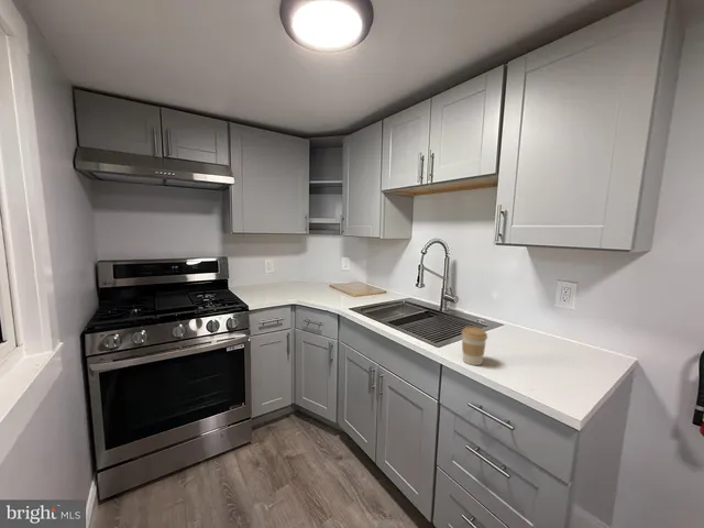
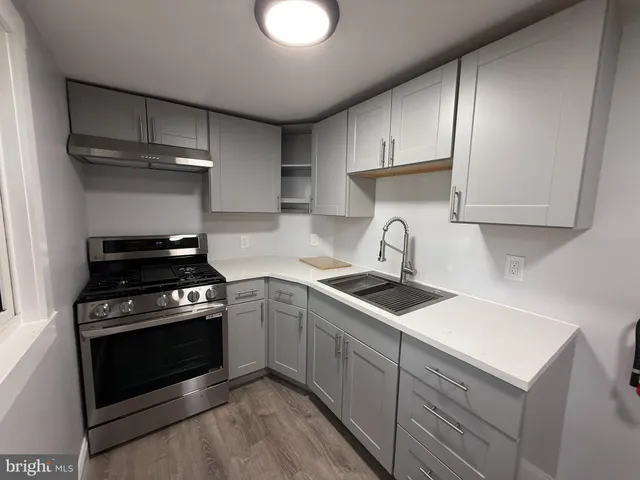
- coffee cup (473, 344)
